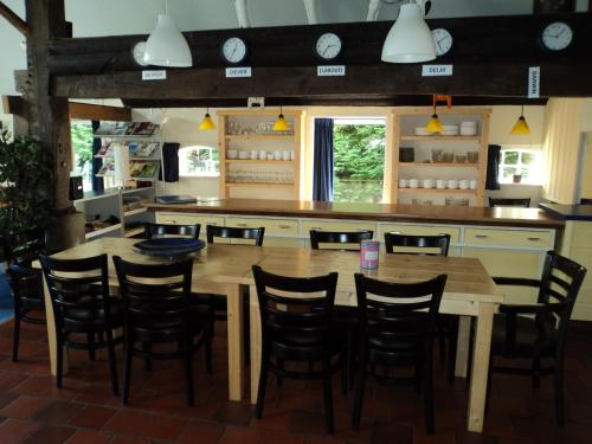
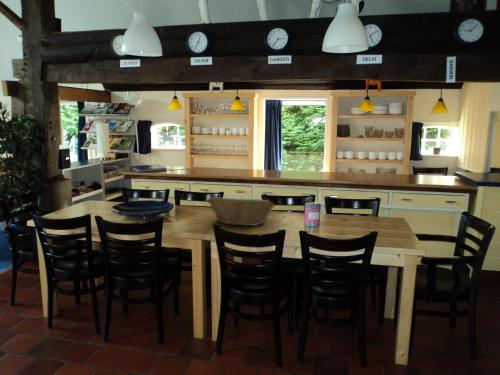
+ fruit basket (240, 208)
